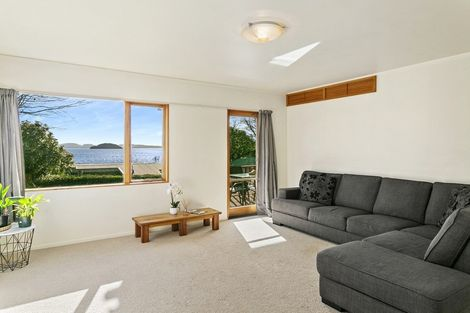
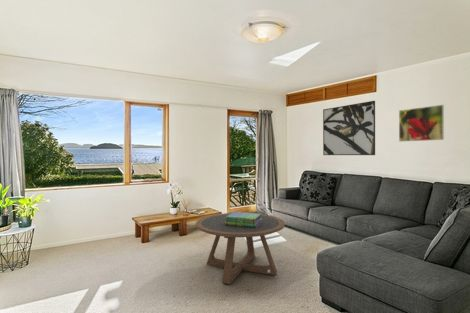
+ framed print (420, 124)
+ coffee table (234, 245)
+ stack of books (243, 219)
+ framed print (346, 130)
